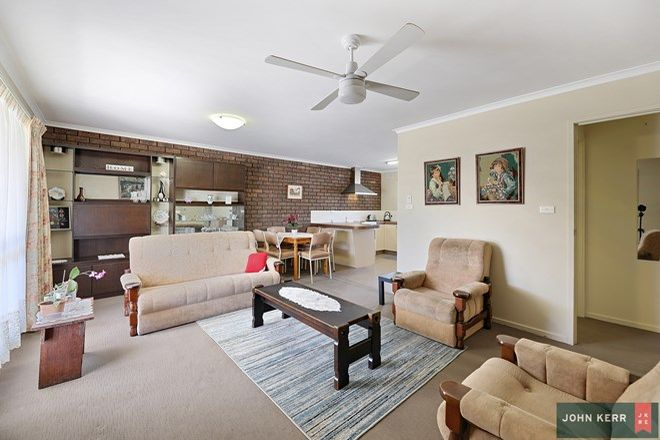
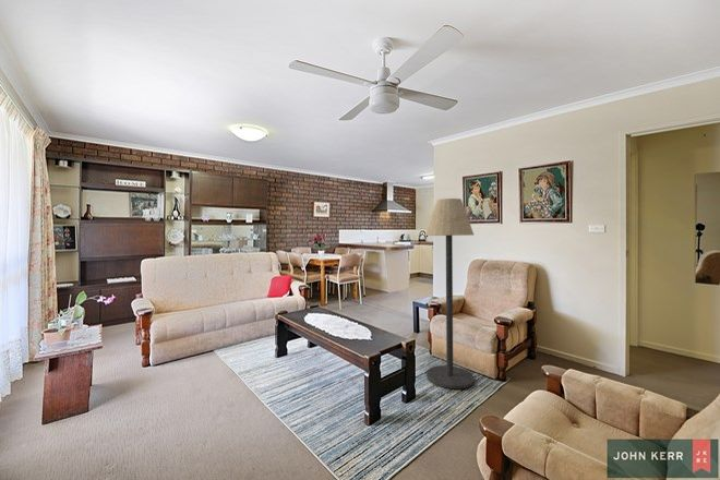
+ floor lamp (448, 288)
